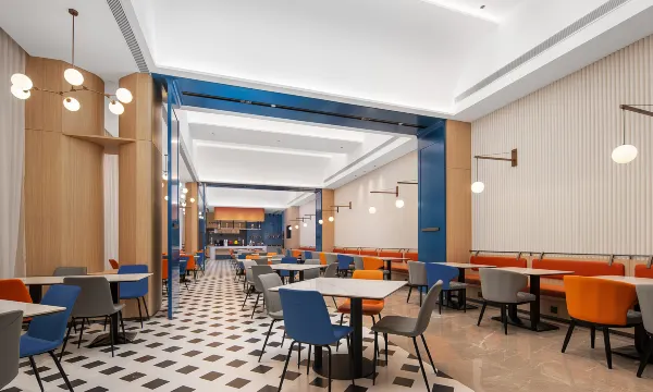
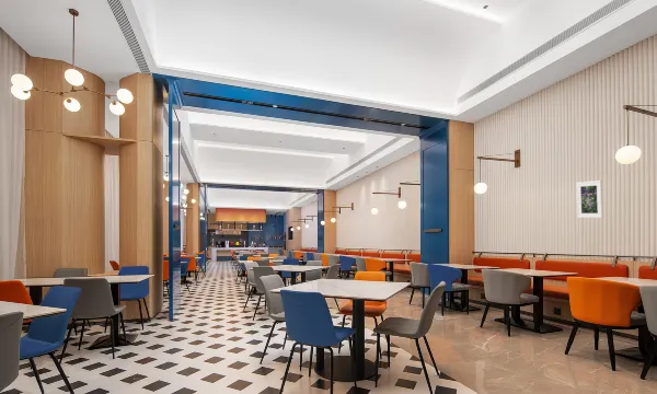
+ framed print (589, 199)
